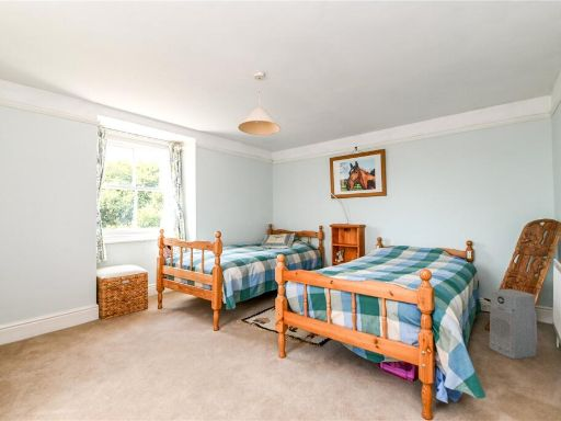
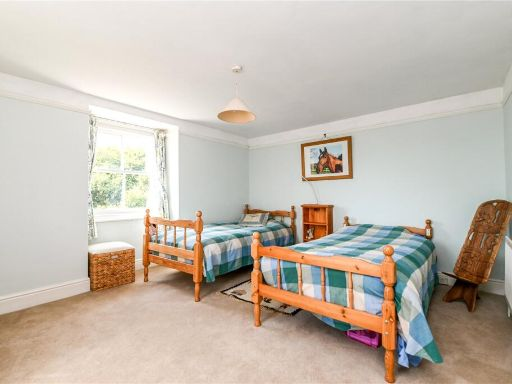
- air purifier (512, 321)
